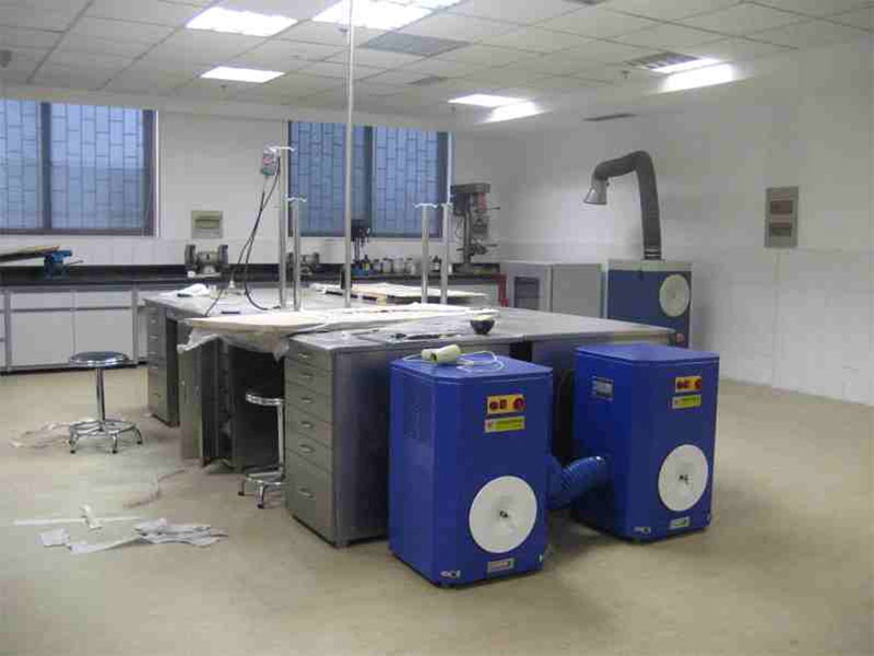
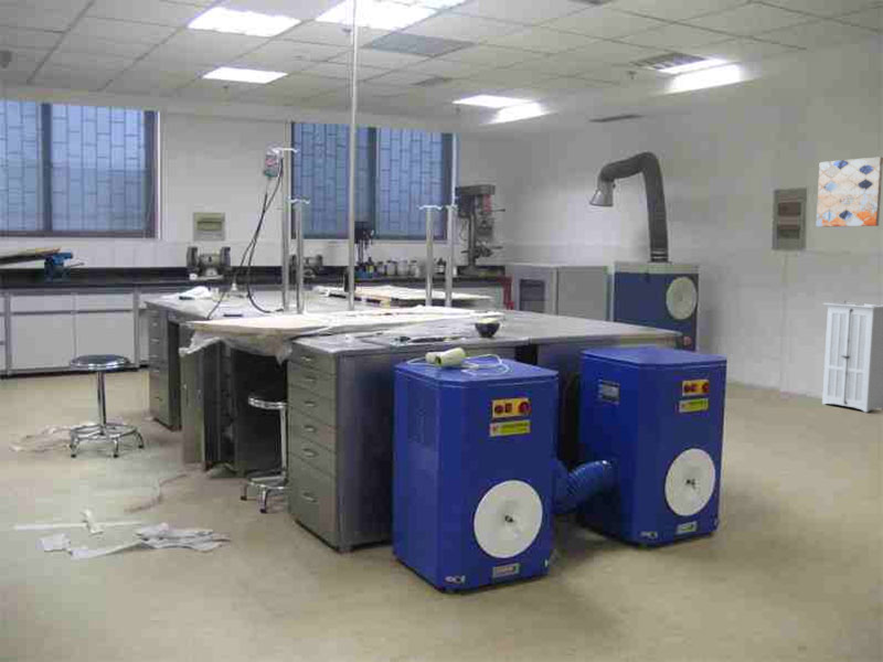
+ wall art (848, 193)
+ storage cabinet (854, 354)
